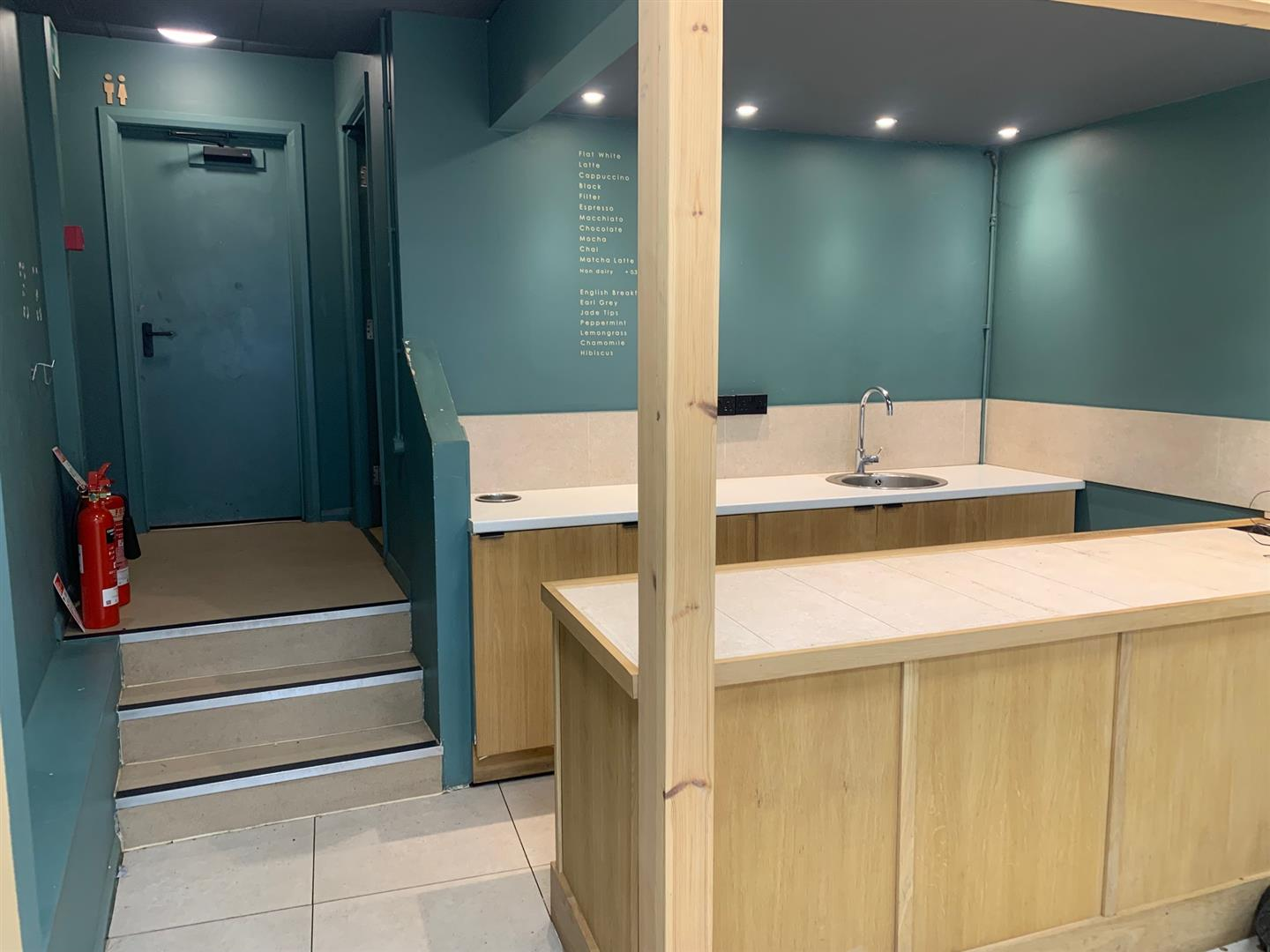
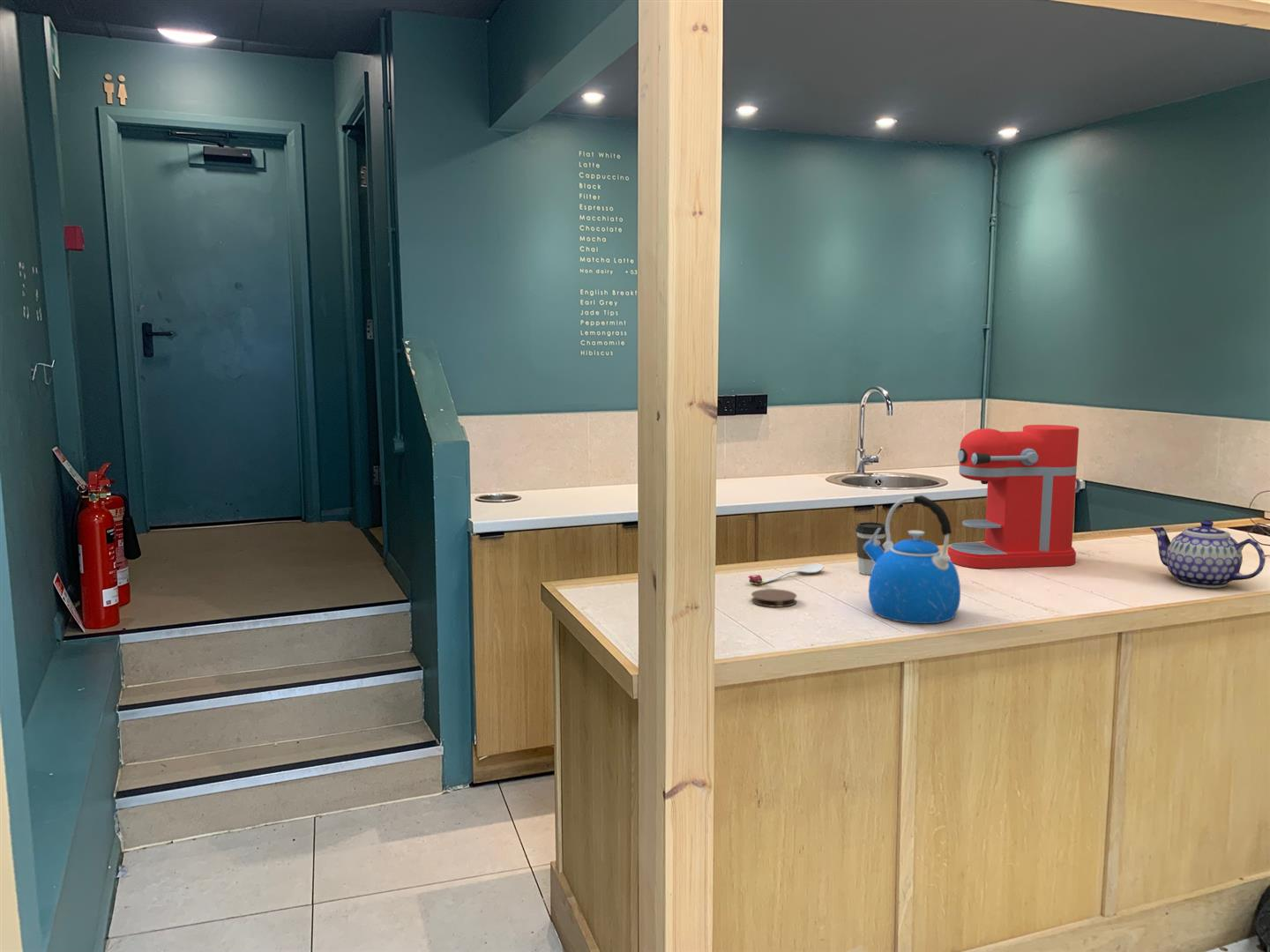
+ coffee cup (866, 553)
+ kettle (906, 553)
+ coaster (773, 598)
+ coffee maker (1012, 495)
+ spoon (786, 572)
+ teapot (1204, 551)
